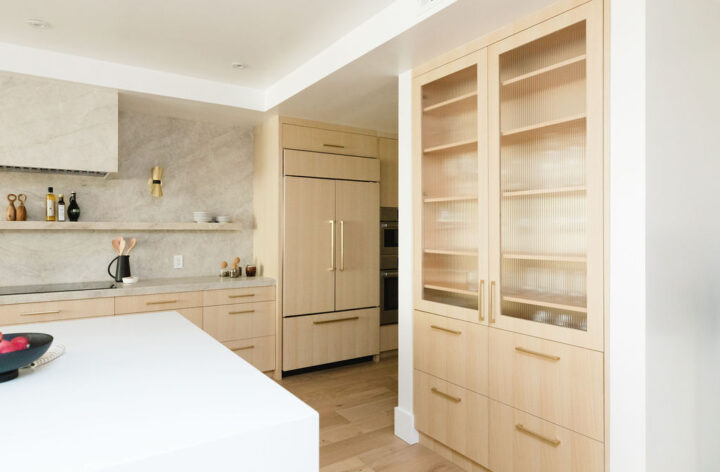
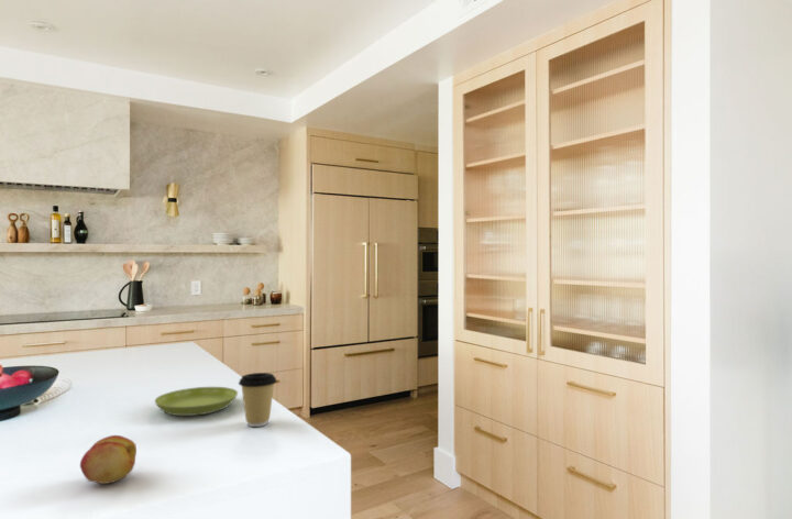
+ saucer (197, 401)
+ fruit (110, 457)
+ coffee cup (257, 398)
